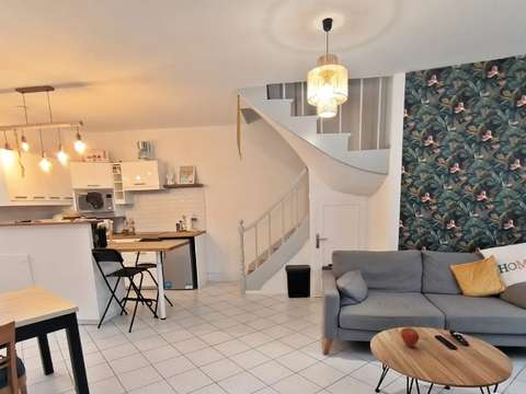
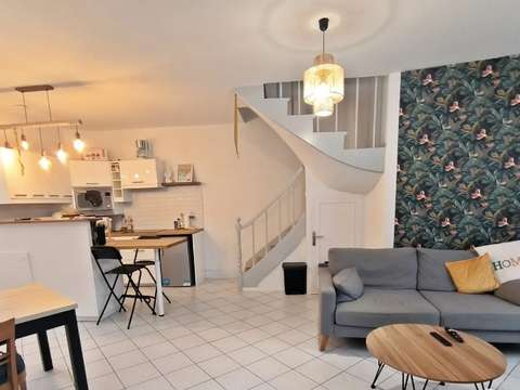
- apple (409, 337)
